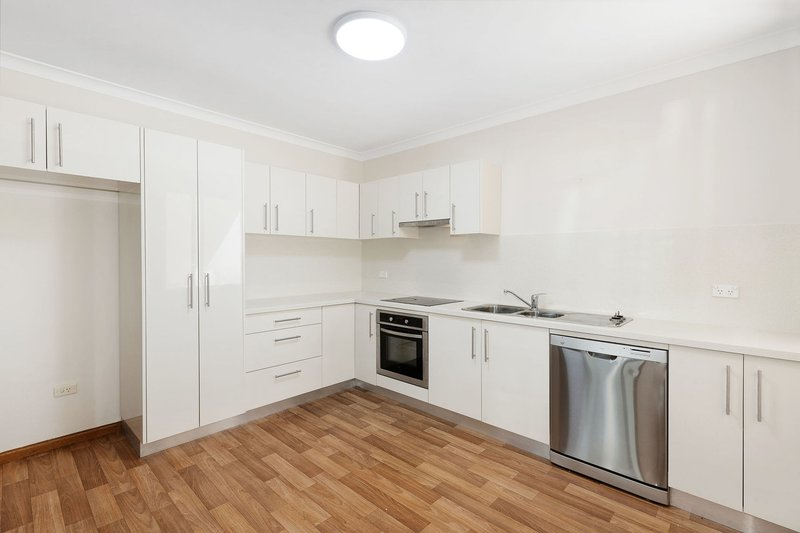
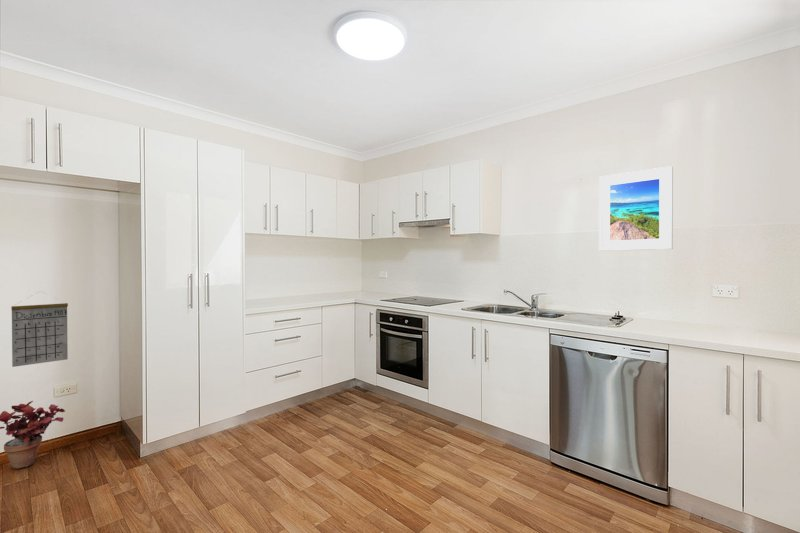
+ potted plant (29, 434)
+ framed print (633, 210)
+ calendar (40, 327)
